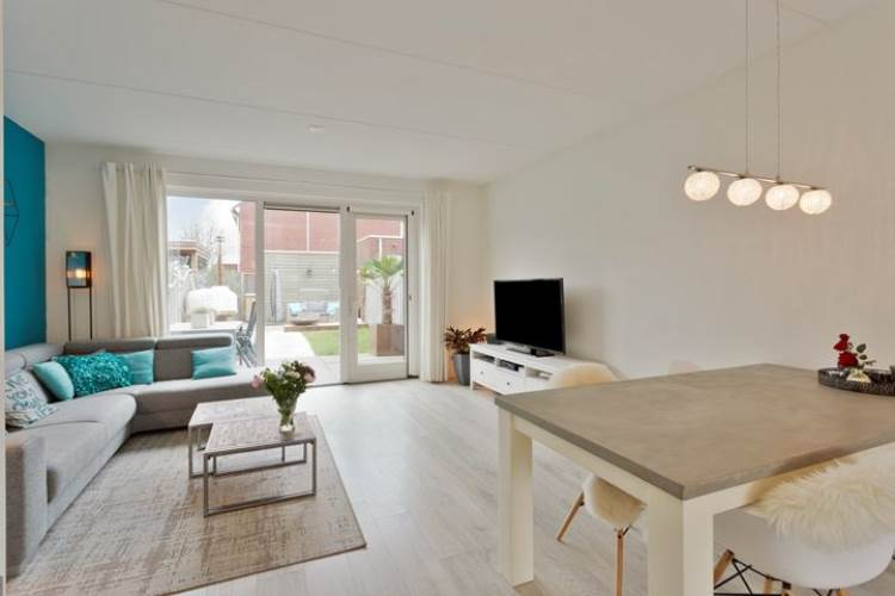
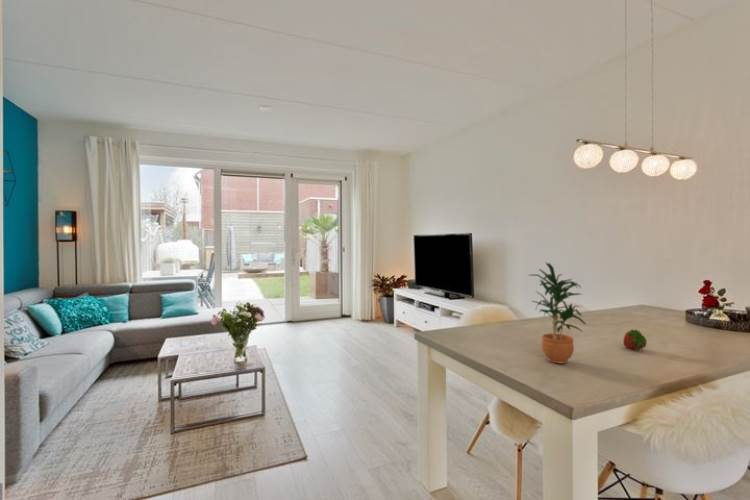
+ potted plant (557, 310)
+ fruit (635, 339)
